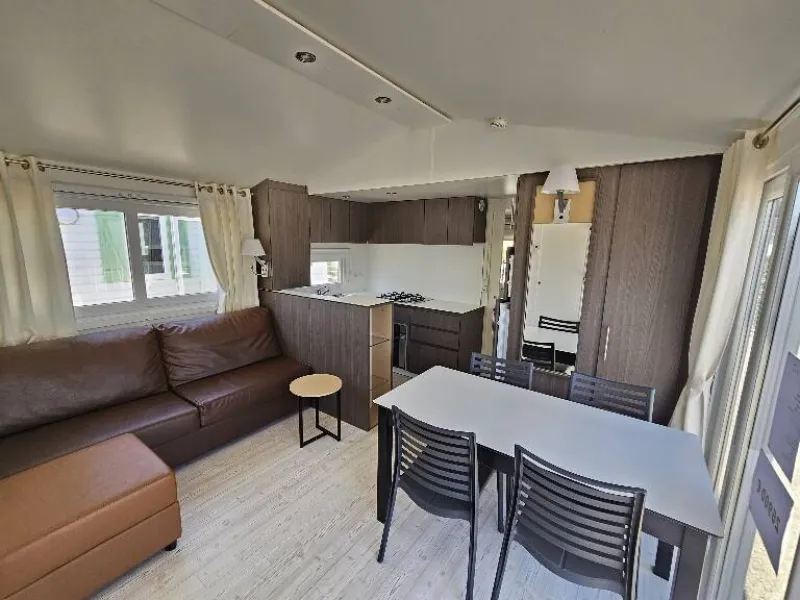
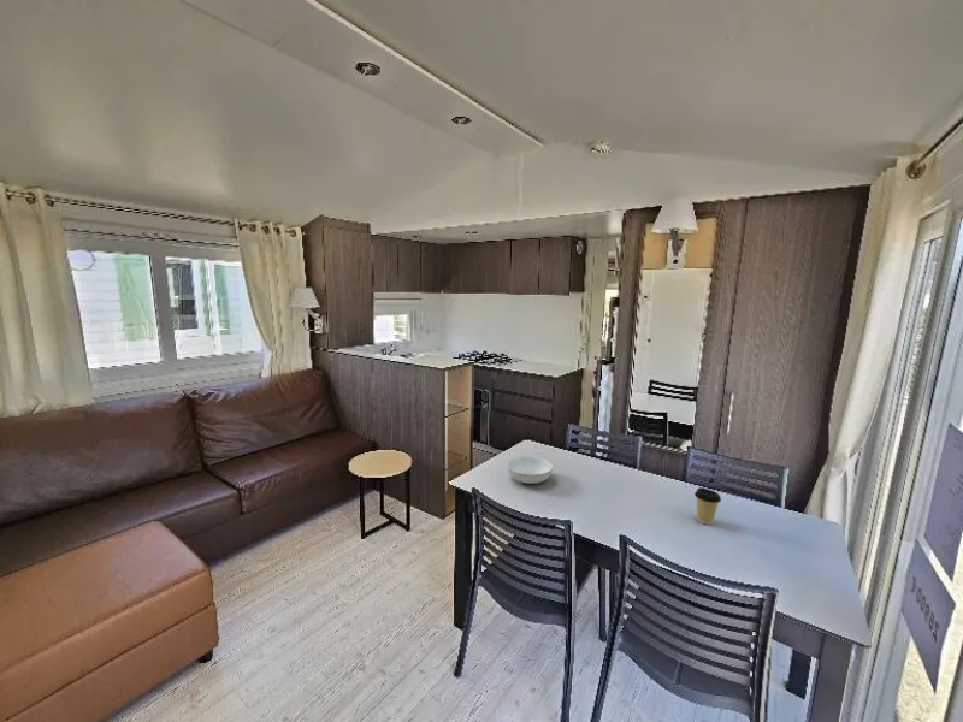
+ serving bowl (528, 472)
+ coffee cup (705, 505)
